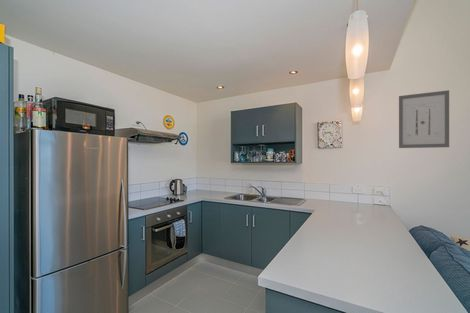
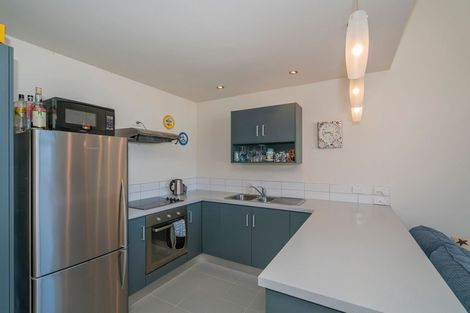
- wall art (422, 120)
